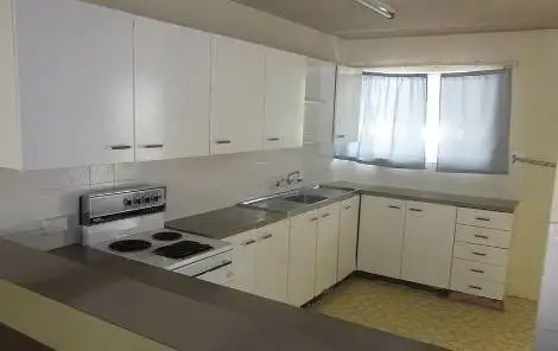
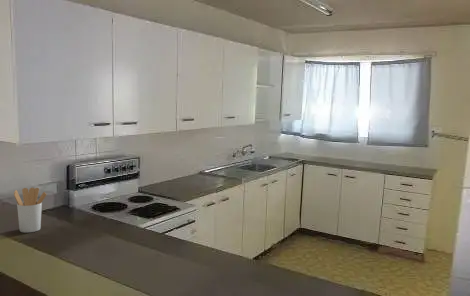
+ utensil holder (30, 208)
